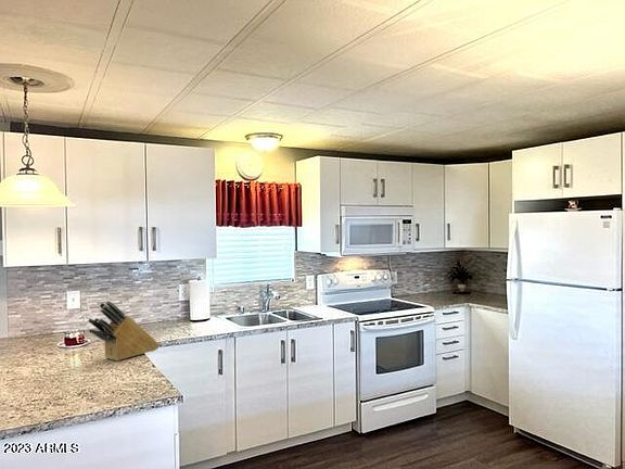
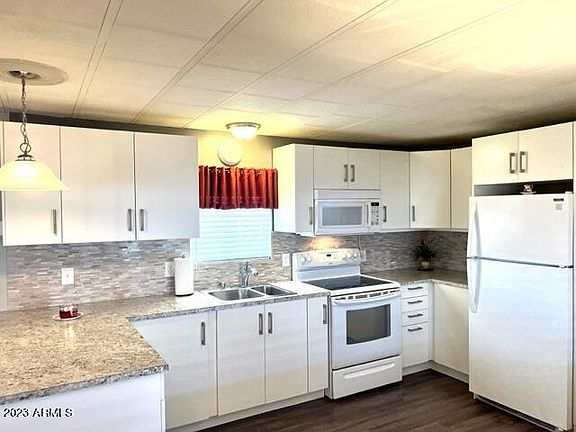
- knife block (125, 327)
